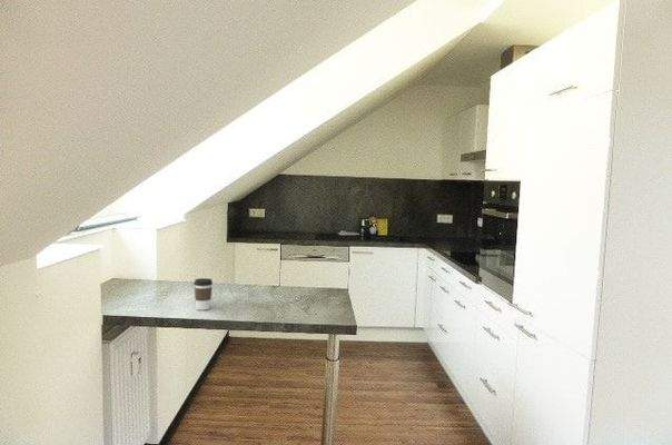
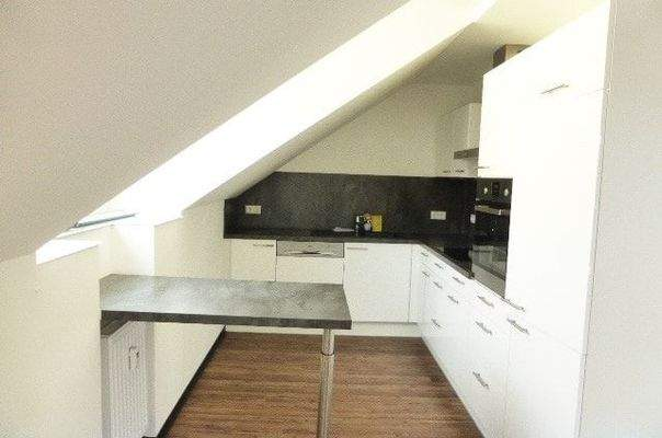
- coffee cup (202, 294)
